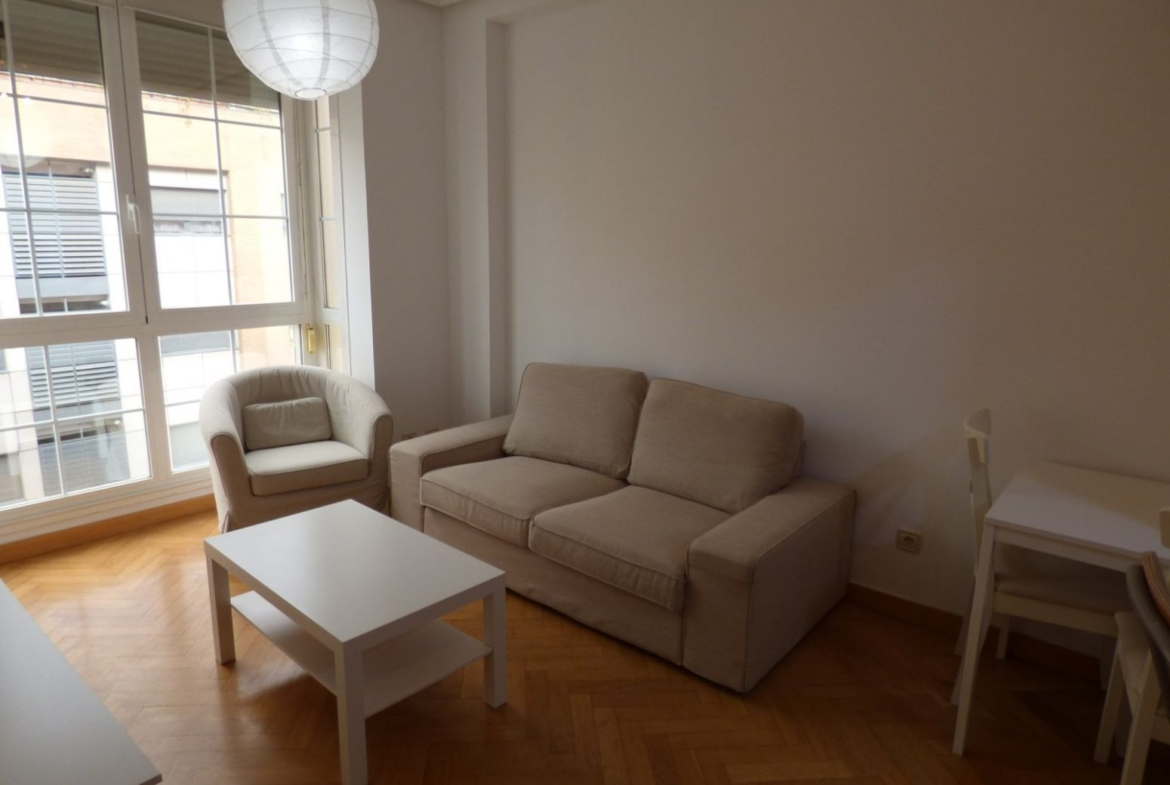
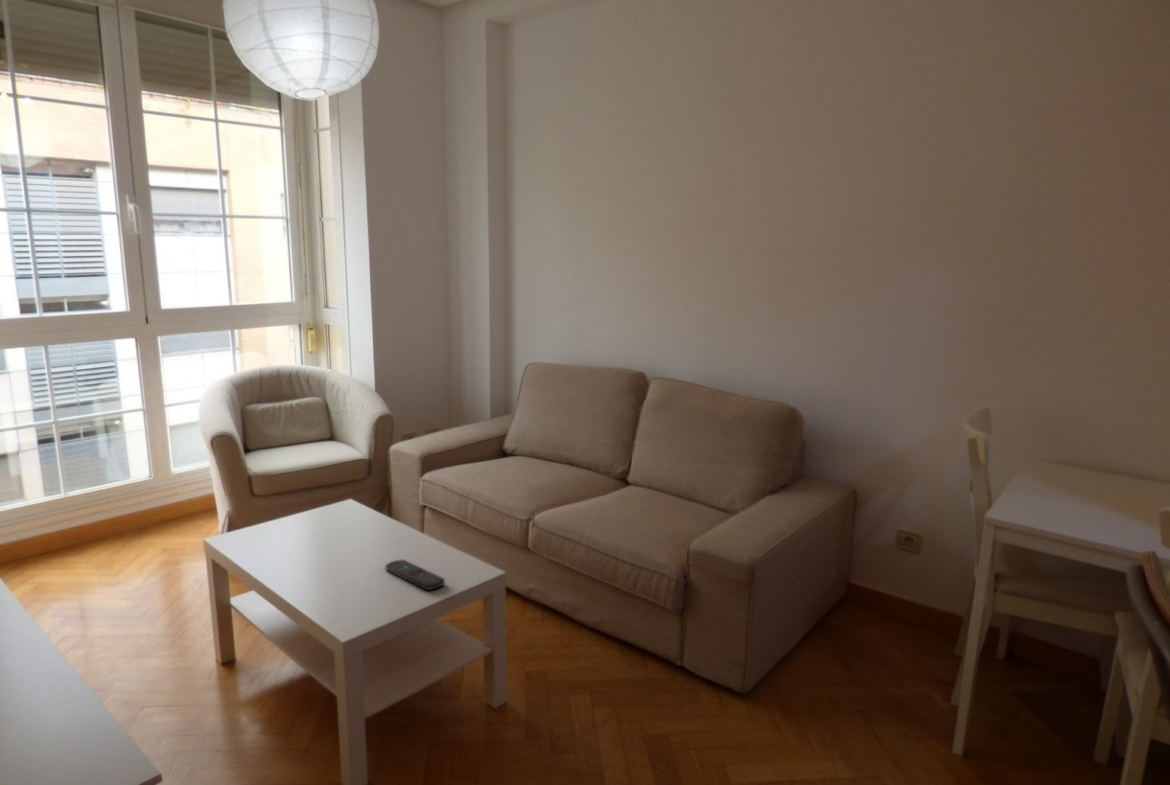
+ remote control (414, 573)
